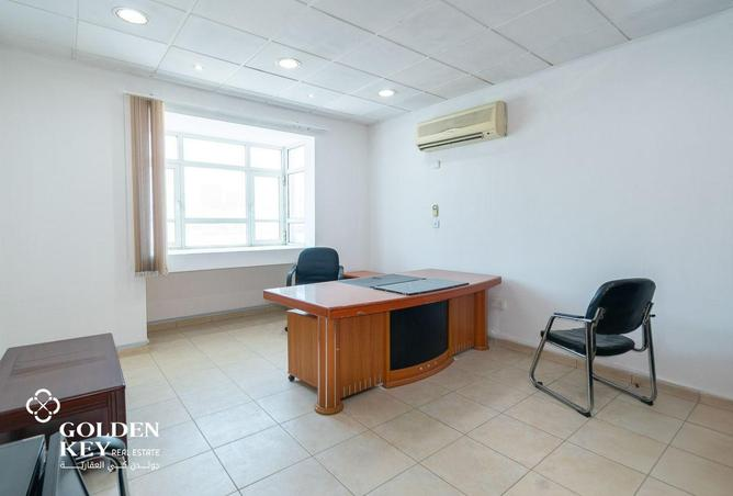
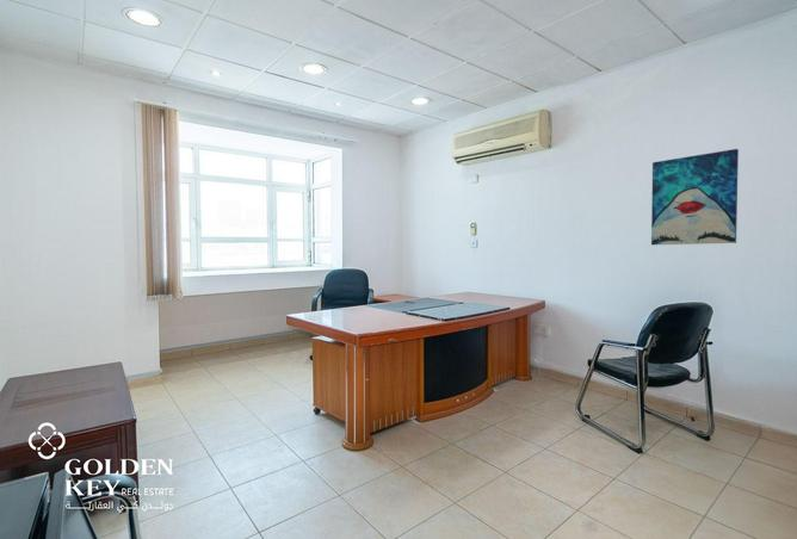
+ wall art (691, 200)
